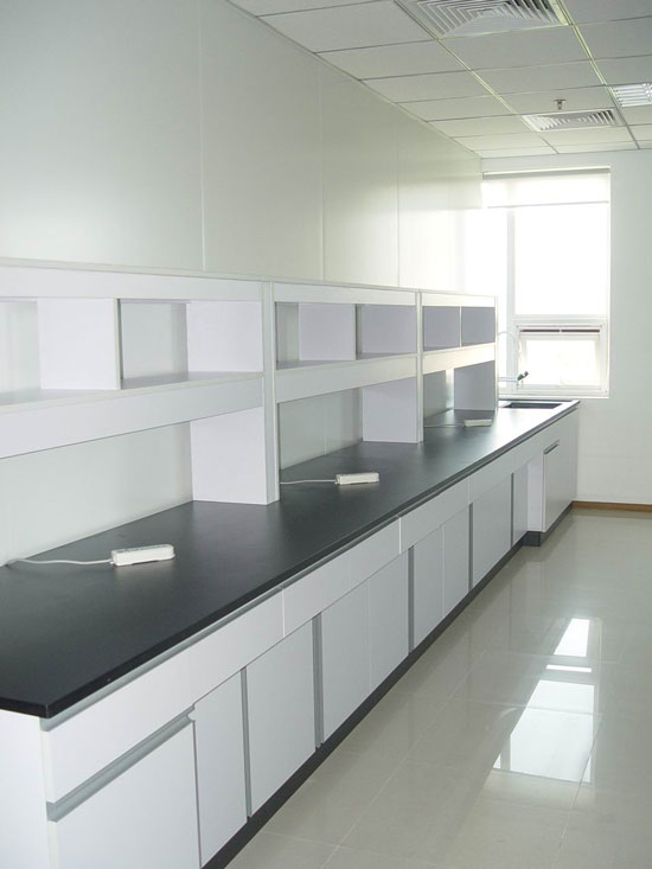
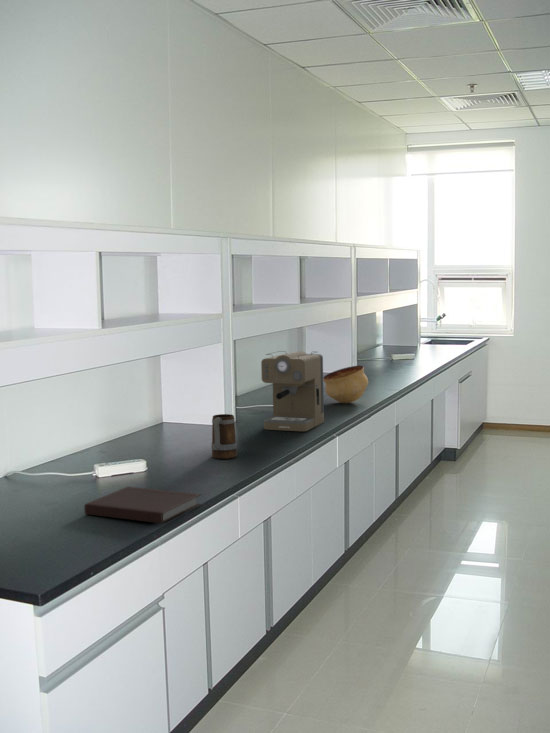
+ coffee maker (295, 389)
+ notebook (144, 504)
+ bowl (345, 384)
+ mug (221, 436)
